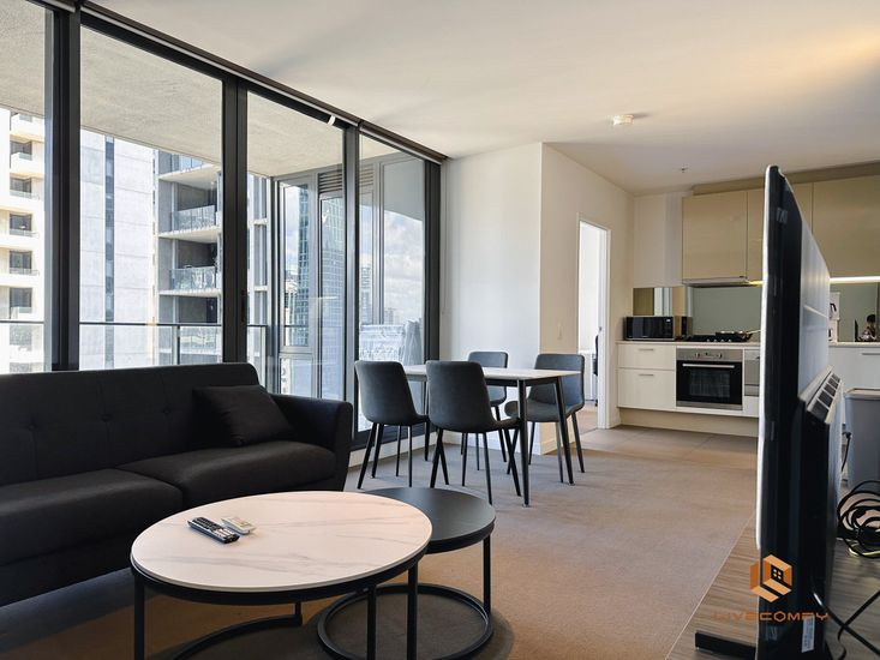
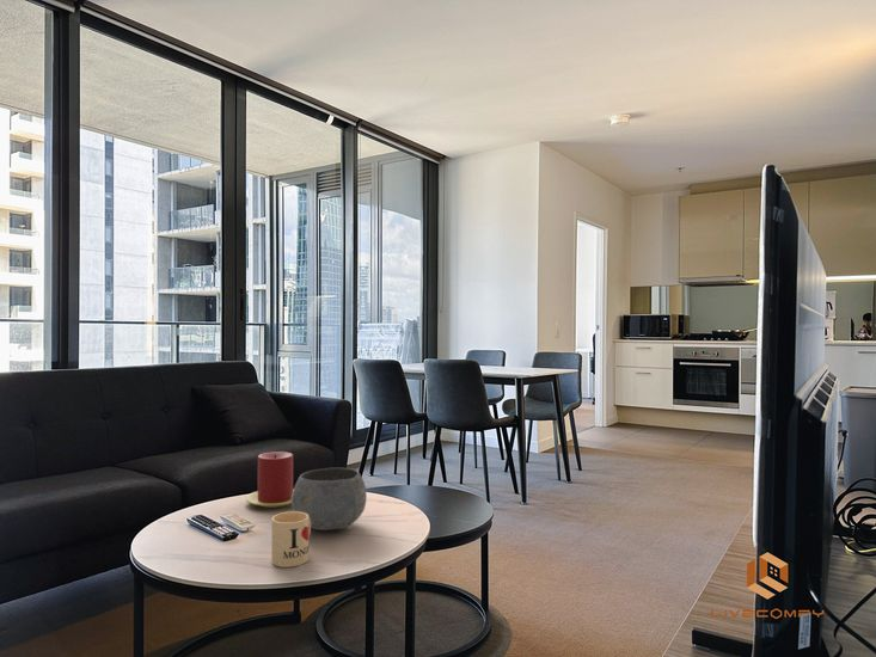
+ mug (294, 535)
+ candle (275, 478)
+ bowl (329, 499)
